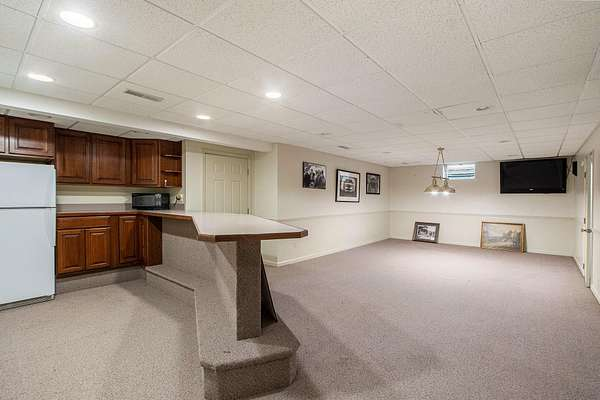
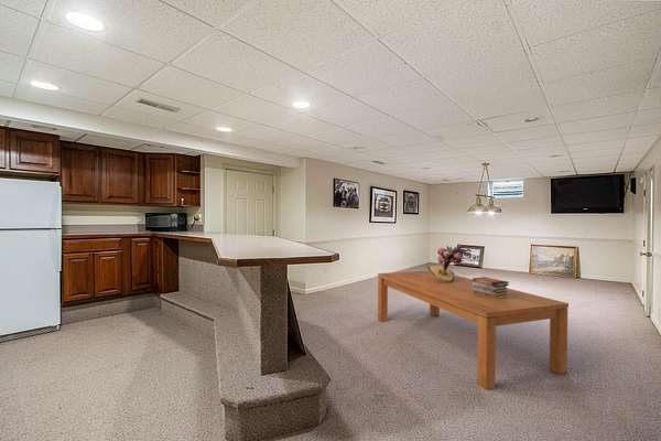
+ book stack (489, 287)
+ dining table (453, 312)
+ bouquet (445, 261)
